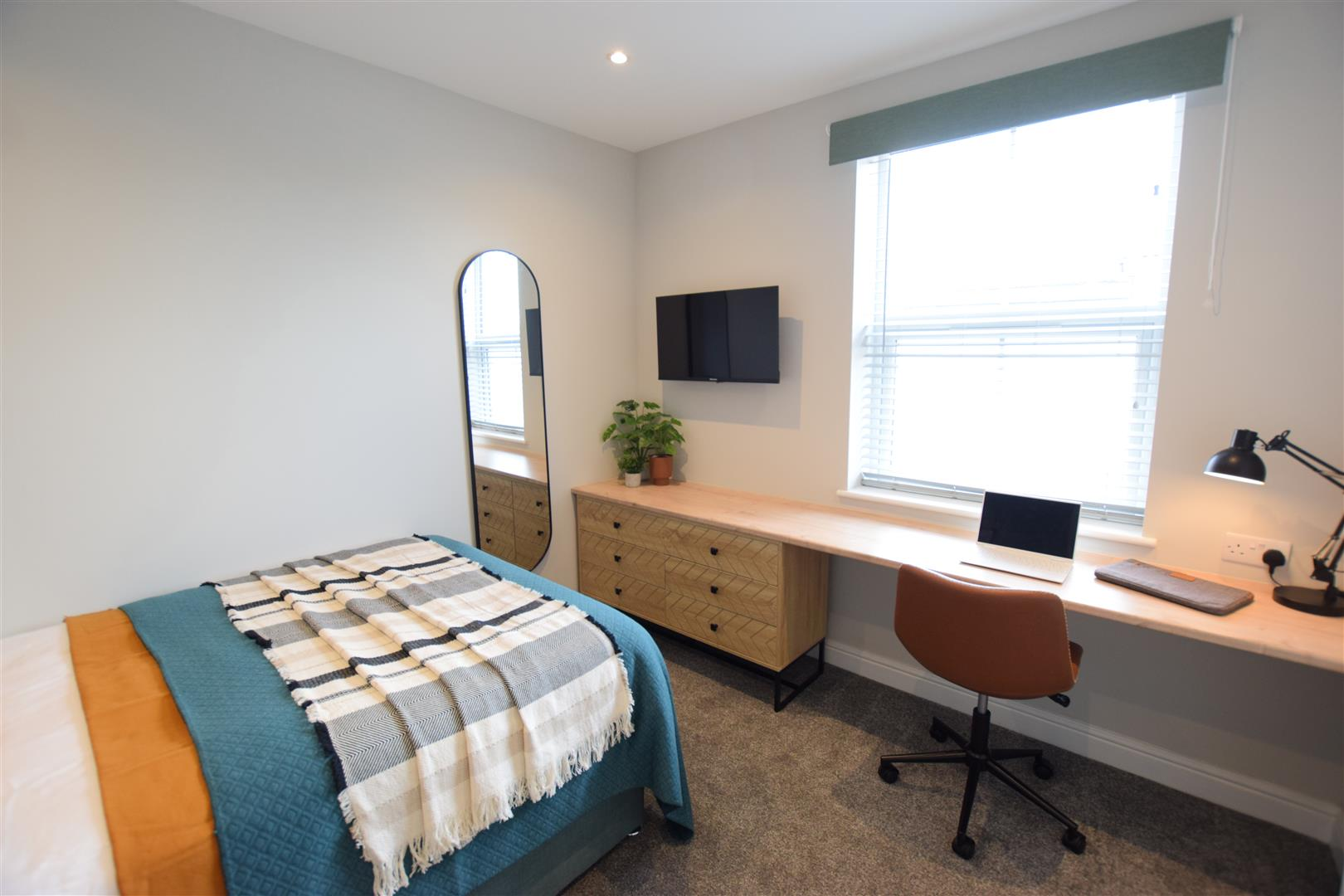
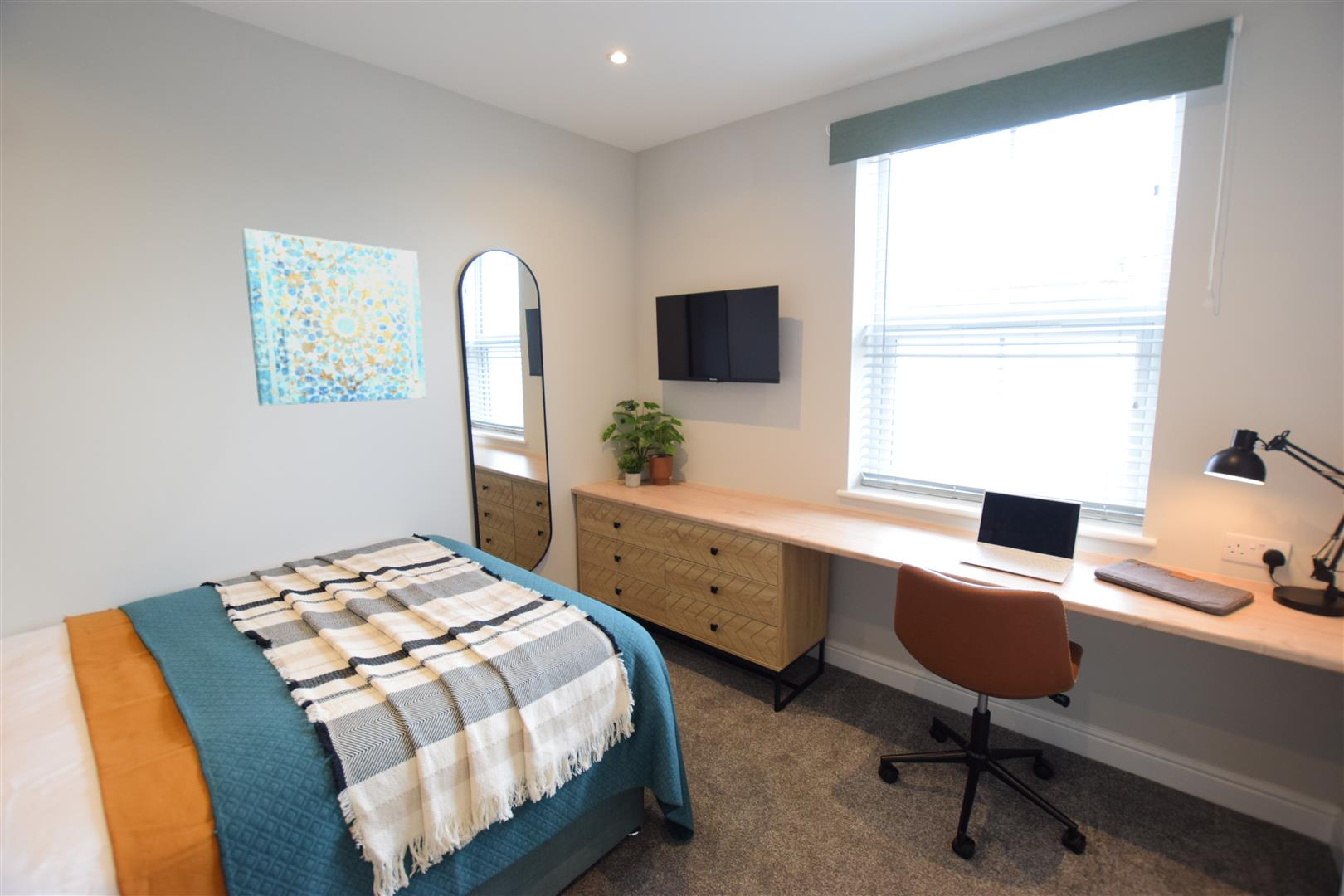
+ wall art (343, 323)
